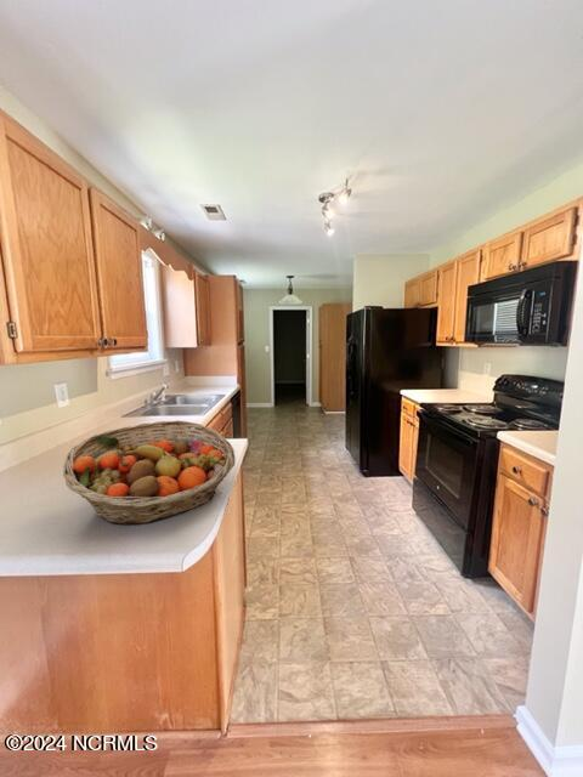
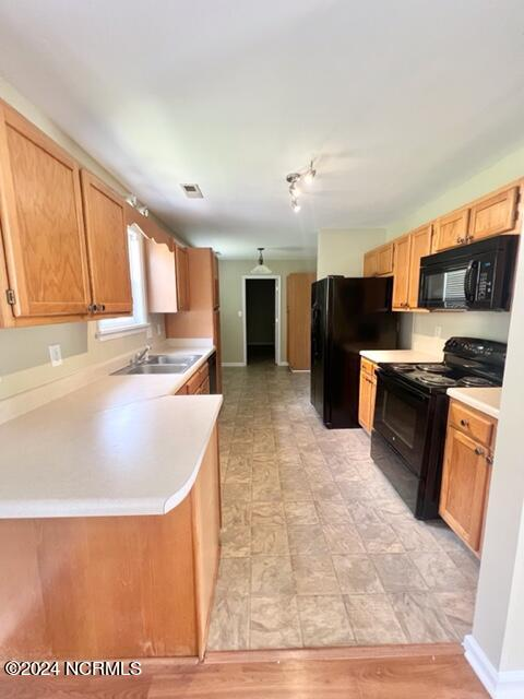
- fruit basket (157, 466)
